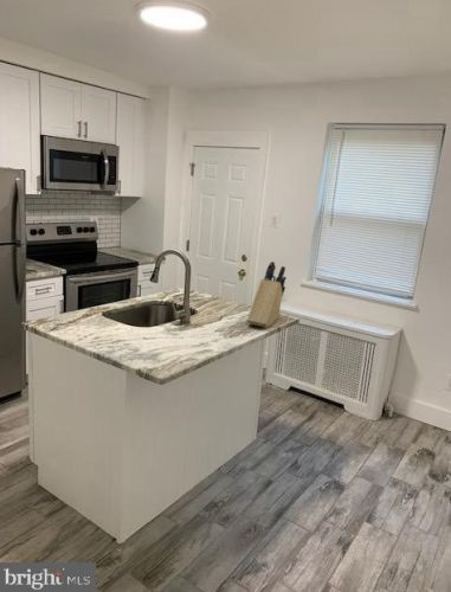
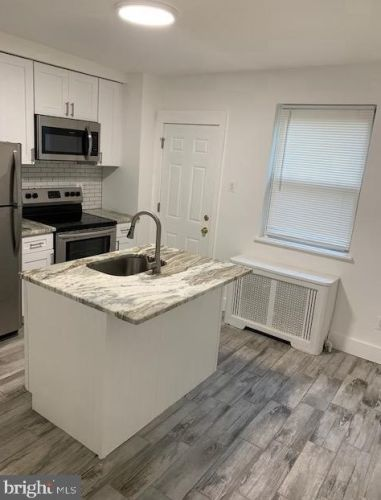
- knife block (269, 292)
